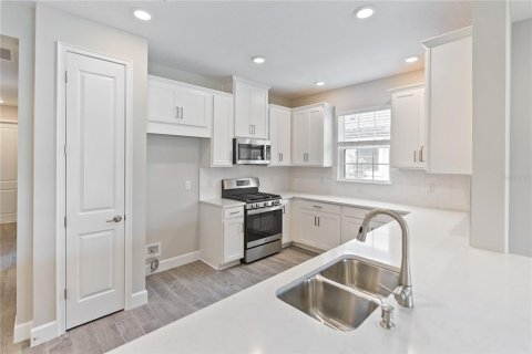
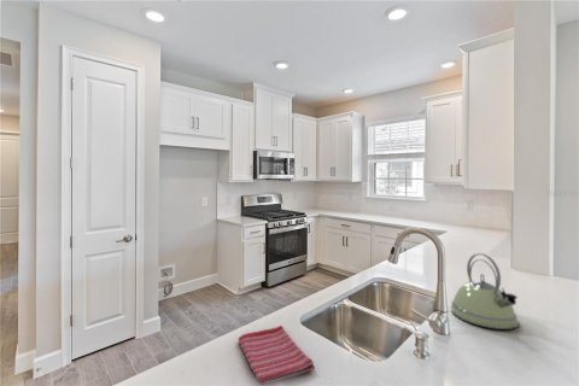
+ kettle (485, 286)
+ dish towel (273, 350)
